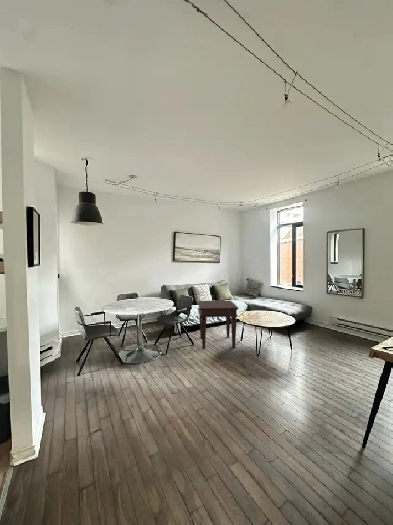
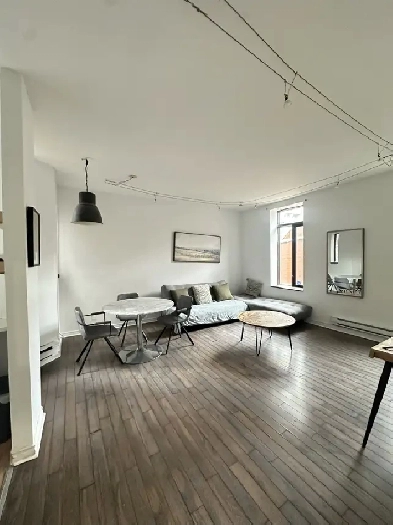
- side table (216, 316)
